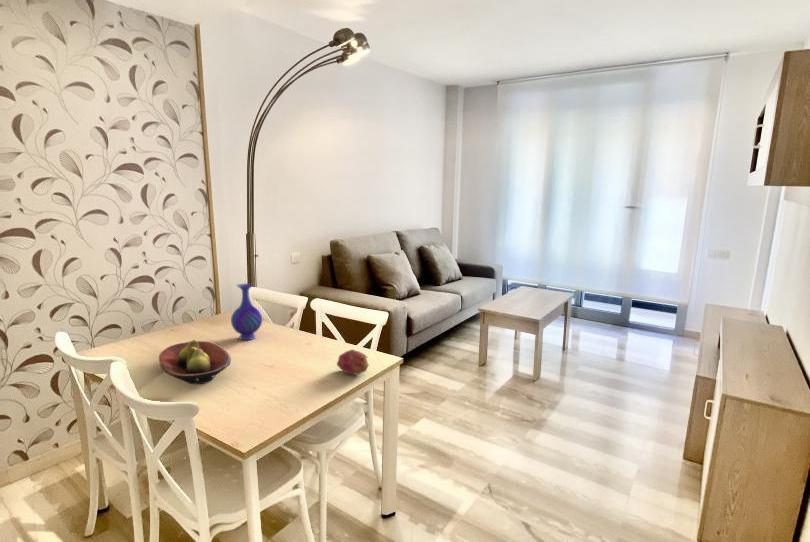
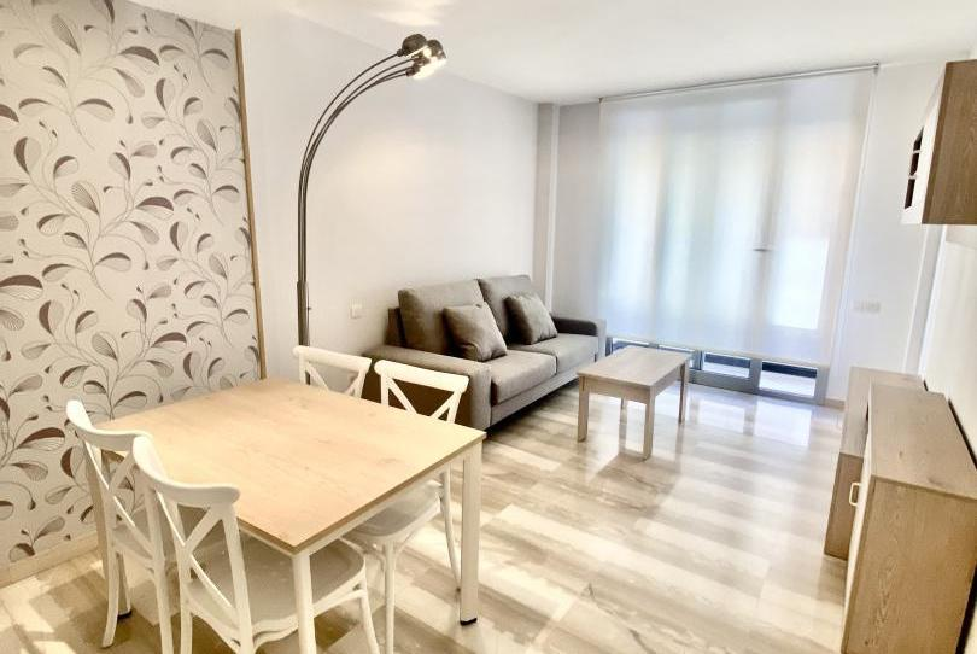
- fruit (352, 361)
- fruit bowl (194, 358)
- vase (246, 311)
